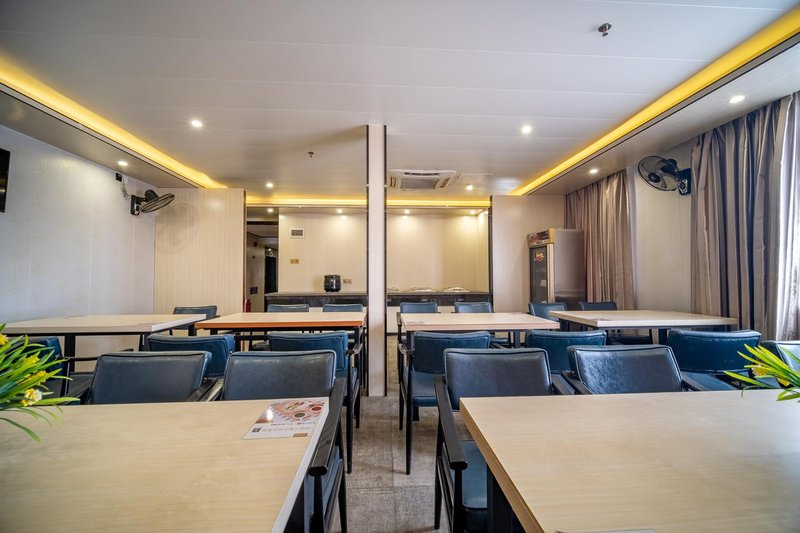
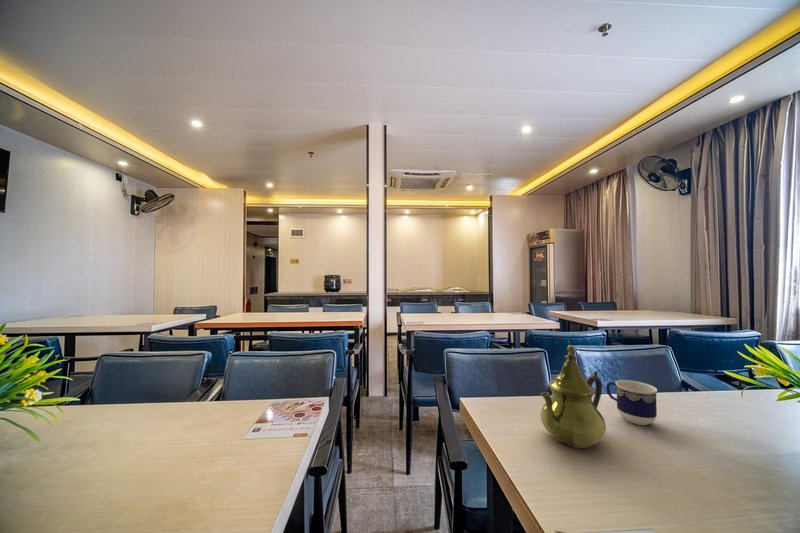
+ teapot (572, 391)
+ cup (630, 401)
